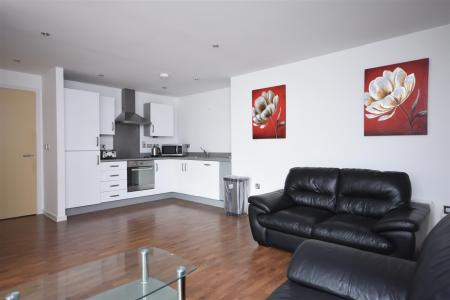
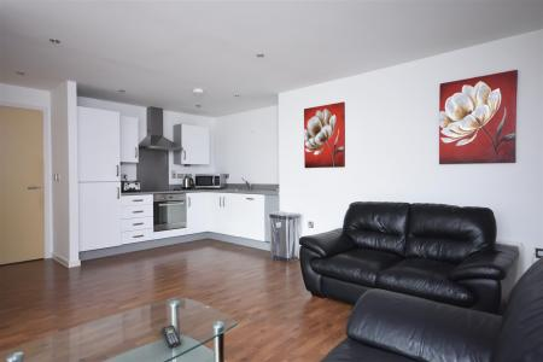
+ remote control (170, 334)
